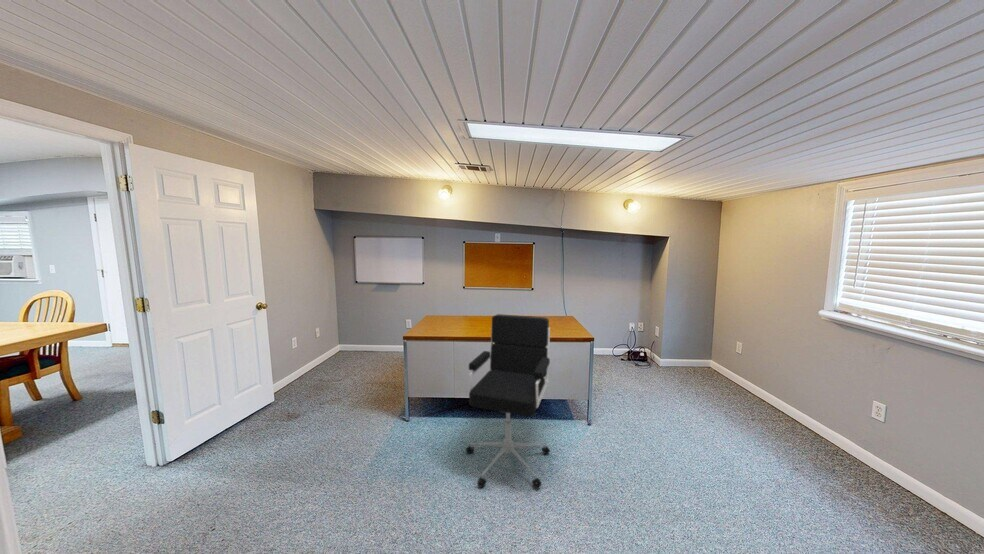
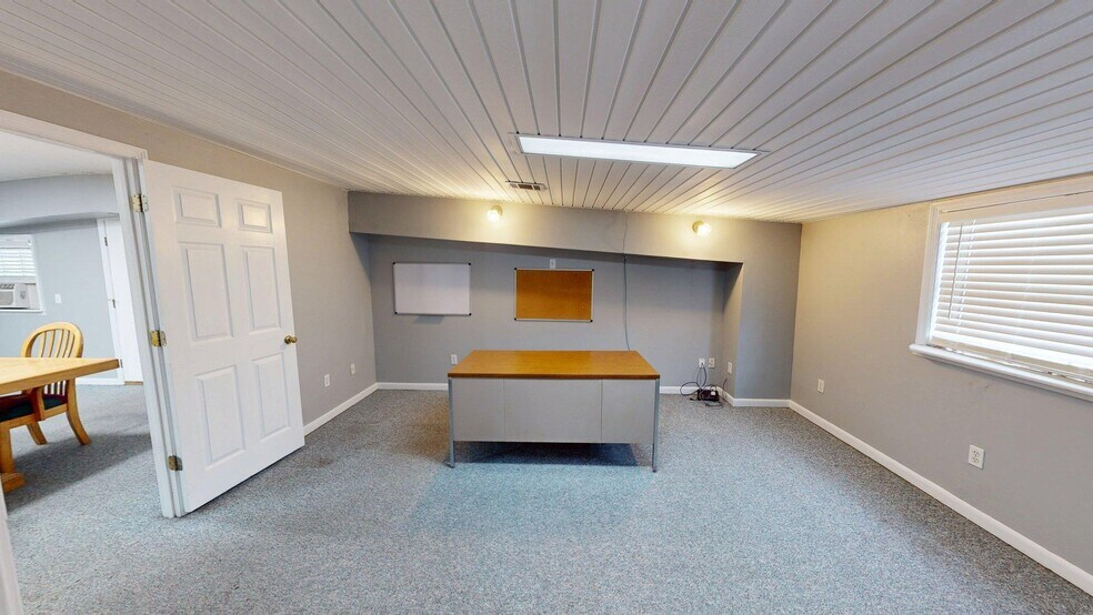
- office chair (512, 389)
